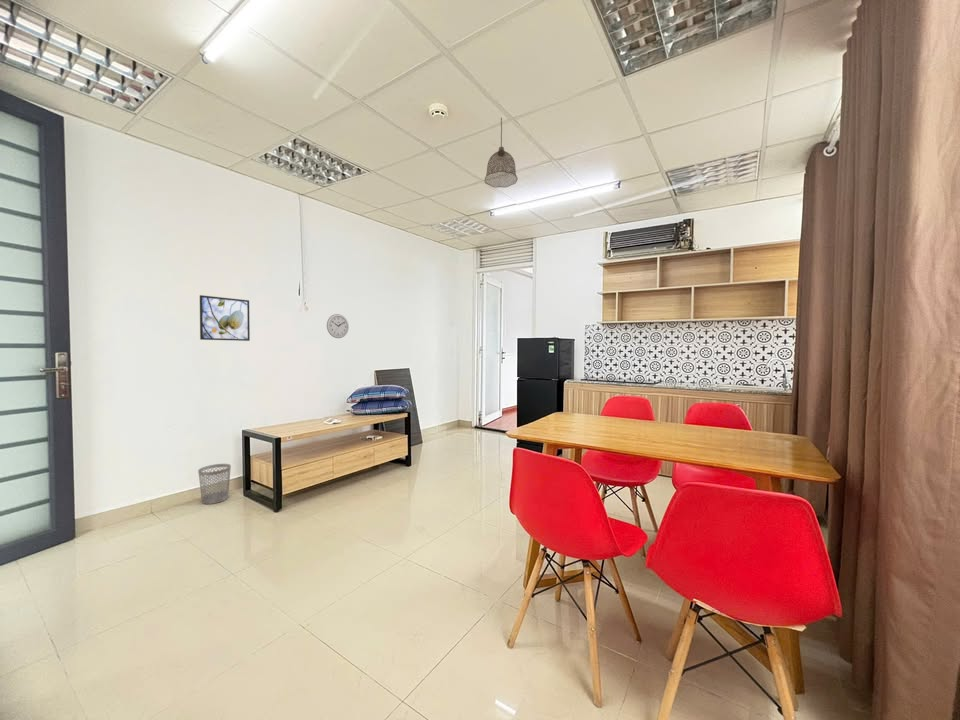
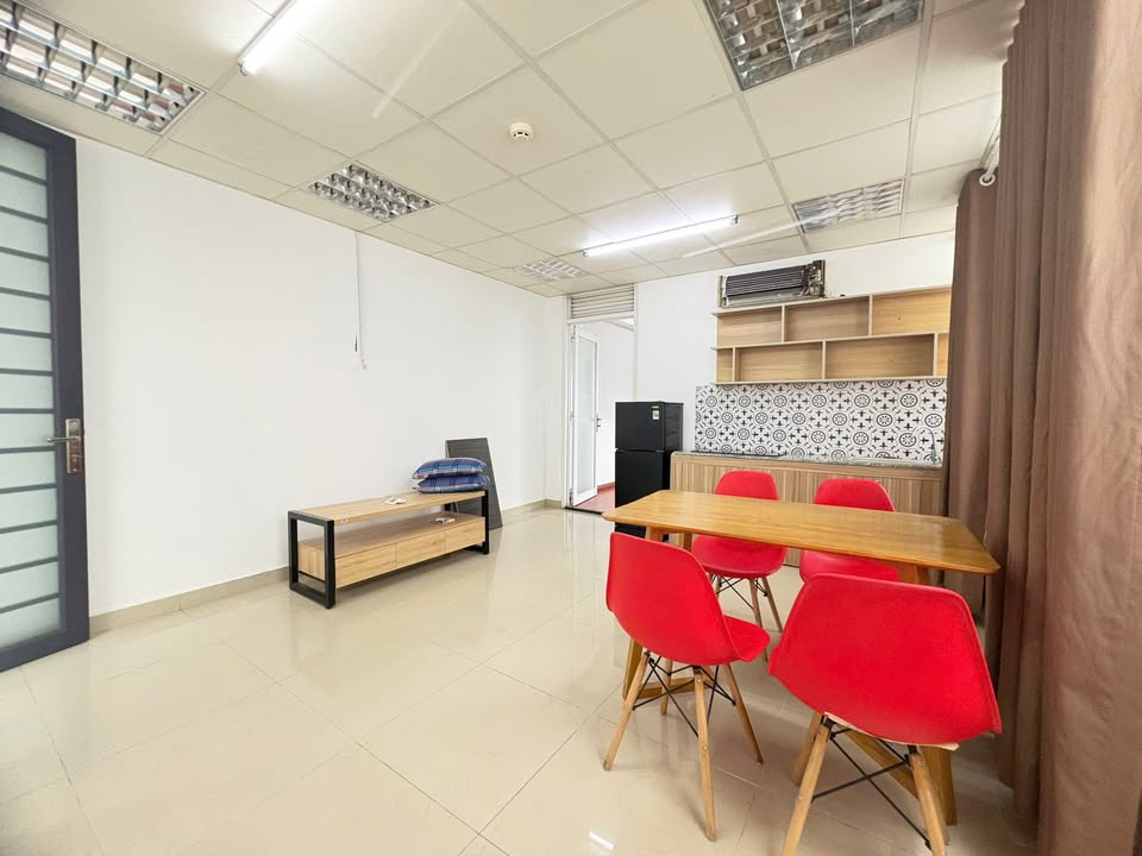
- pendant lamp (501, 149)
- wastebasket (215, 483)
- wall clock (338, 326)
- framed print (225, 319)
